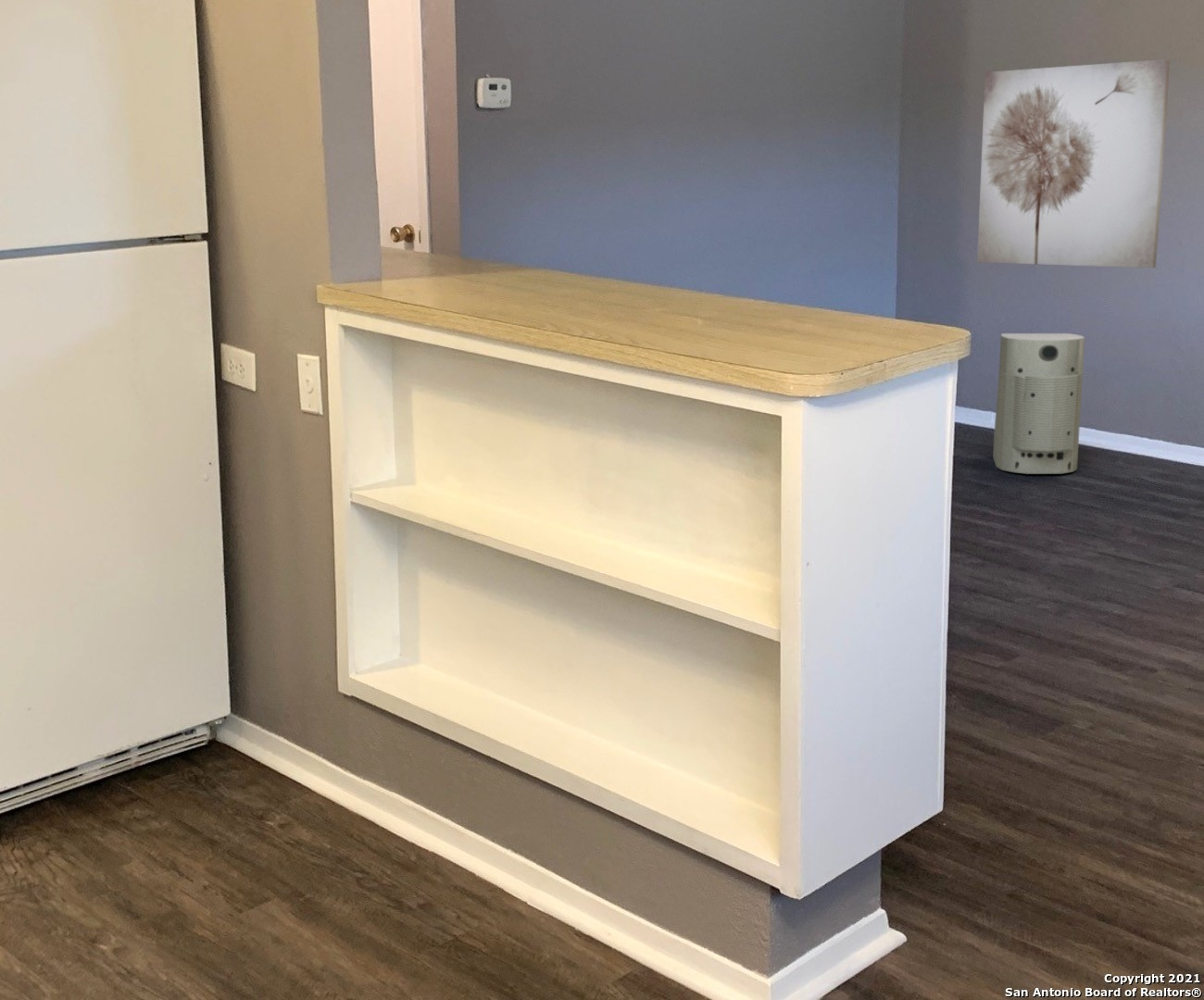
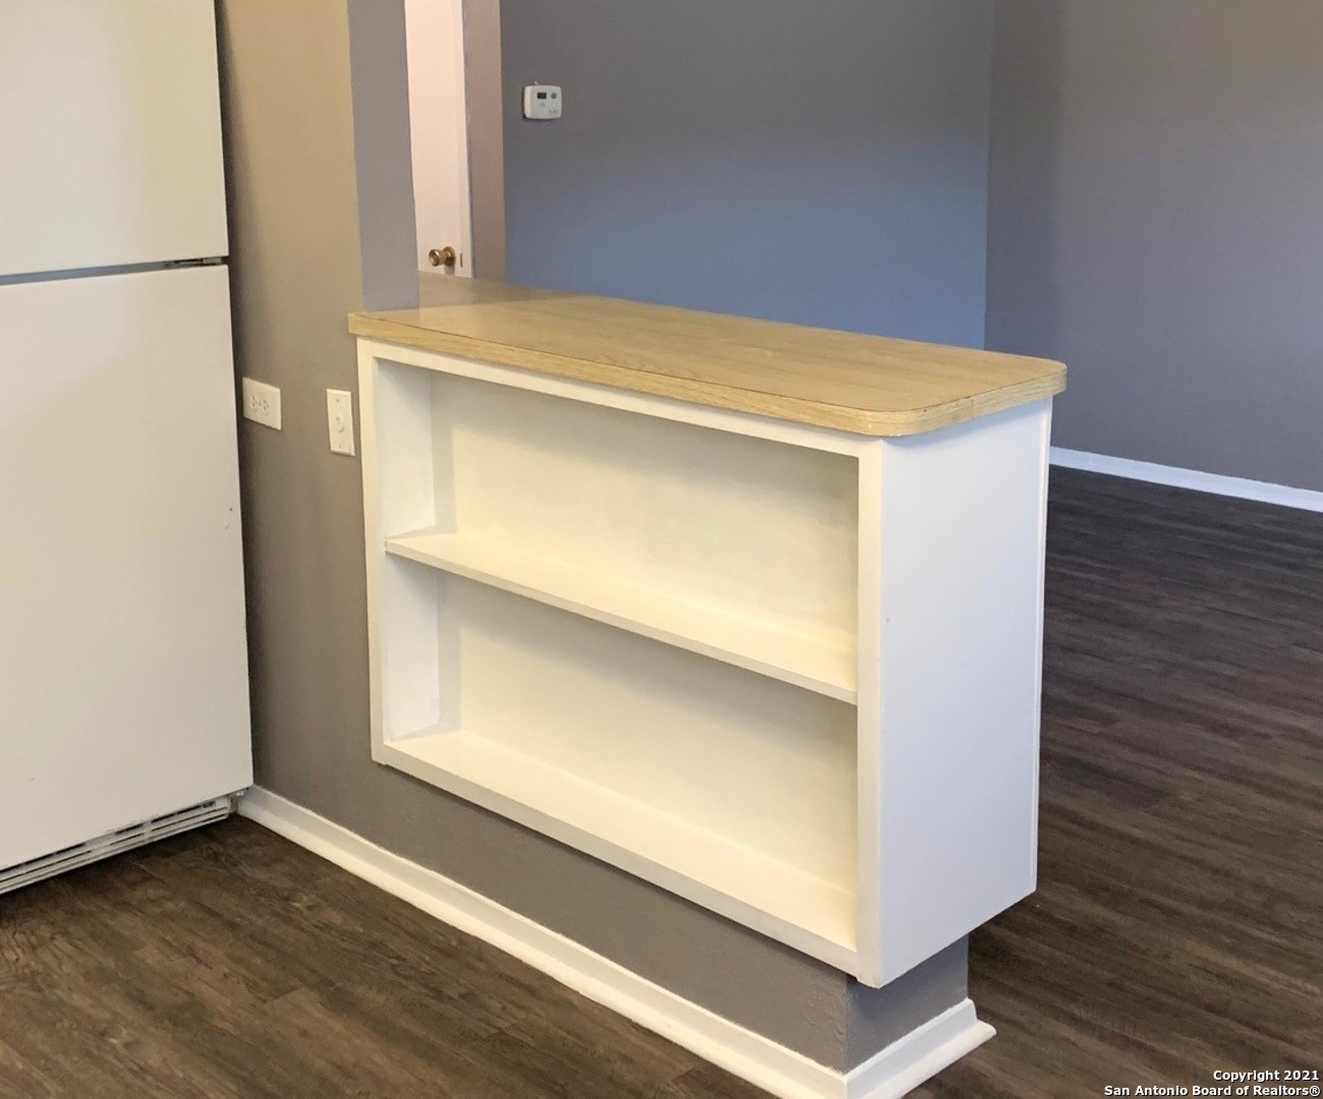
- wall art (1067, 167)
- fan (1039, 402)
